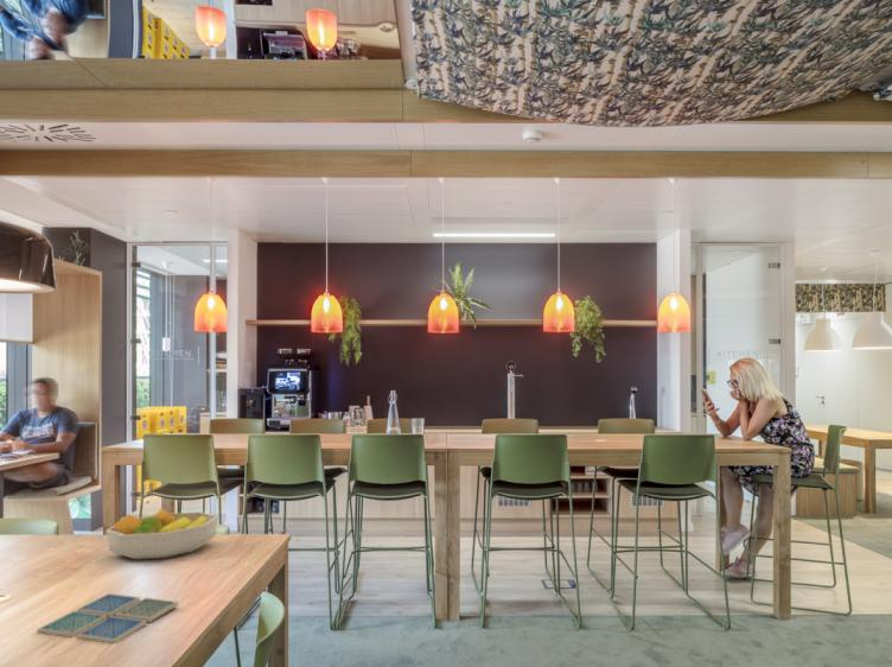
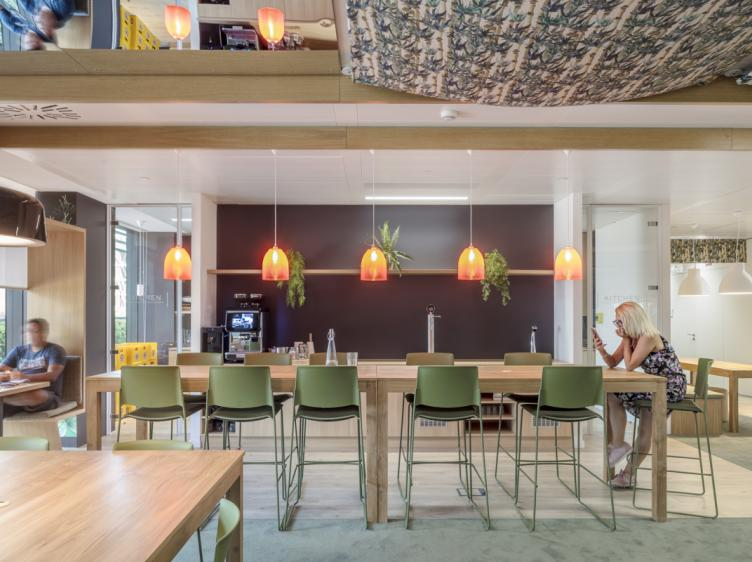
- fruit bowl (164, 529)
- drink coaster (110, 616)
